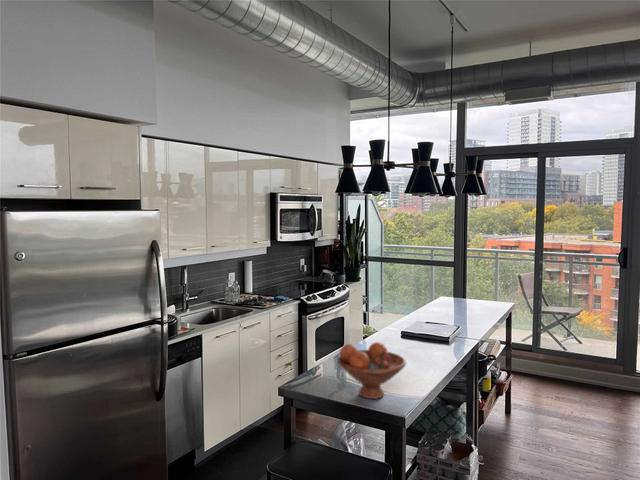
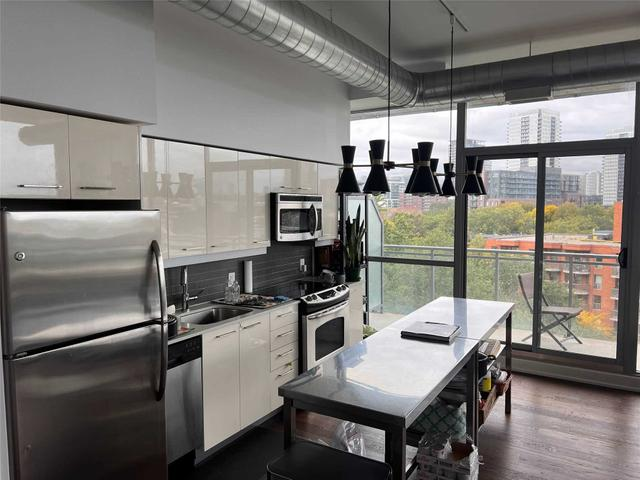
- fruit bowl (371, 370)
